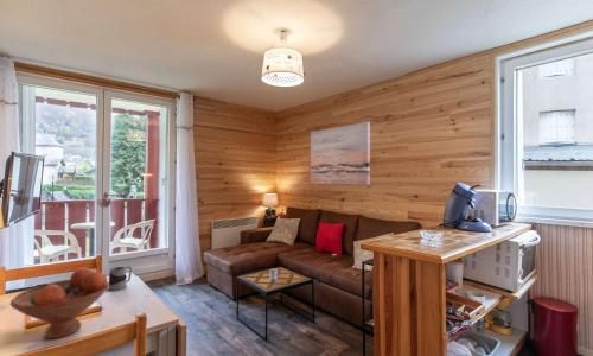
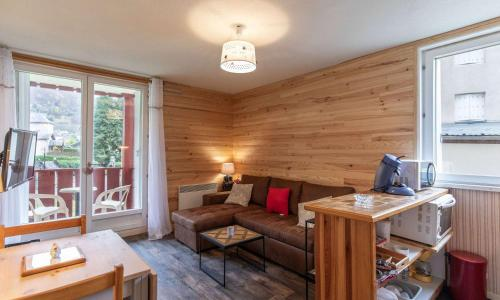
- wall art (337, 155)
- fruit bowl (63, 303)
- mug (120, 276)
